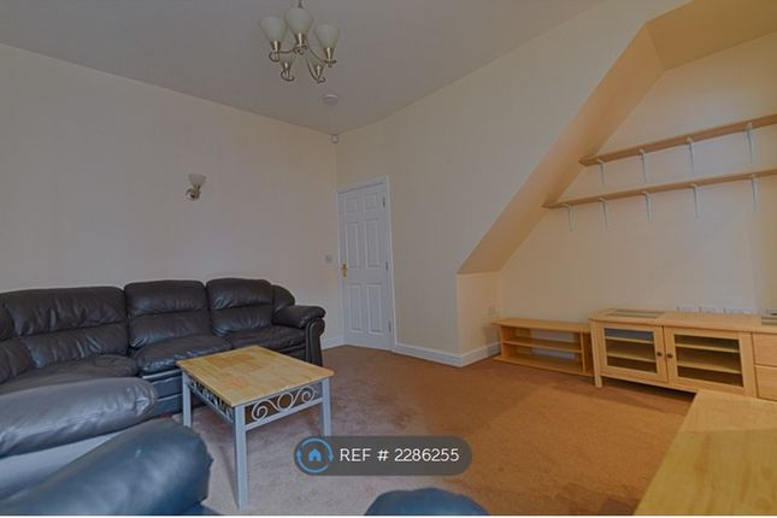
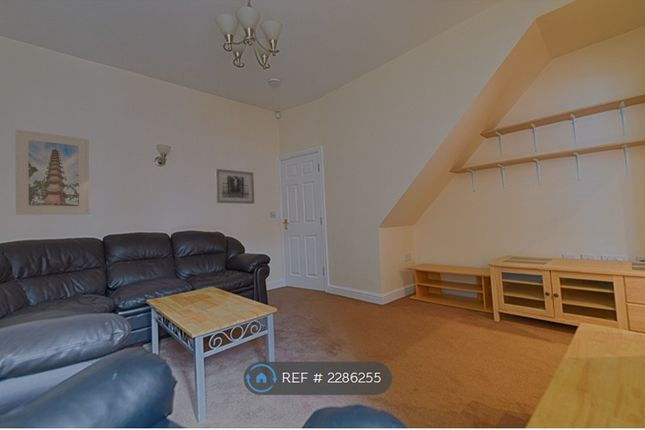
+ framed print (54, 174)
+ wall art (235, 187)
